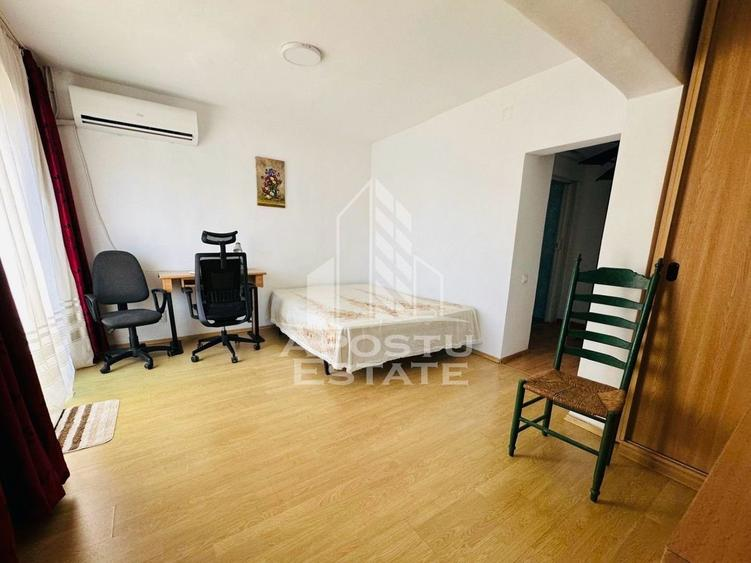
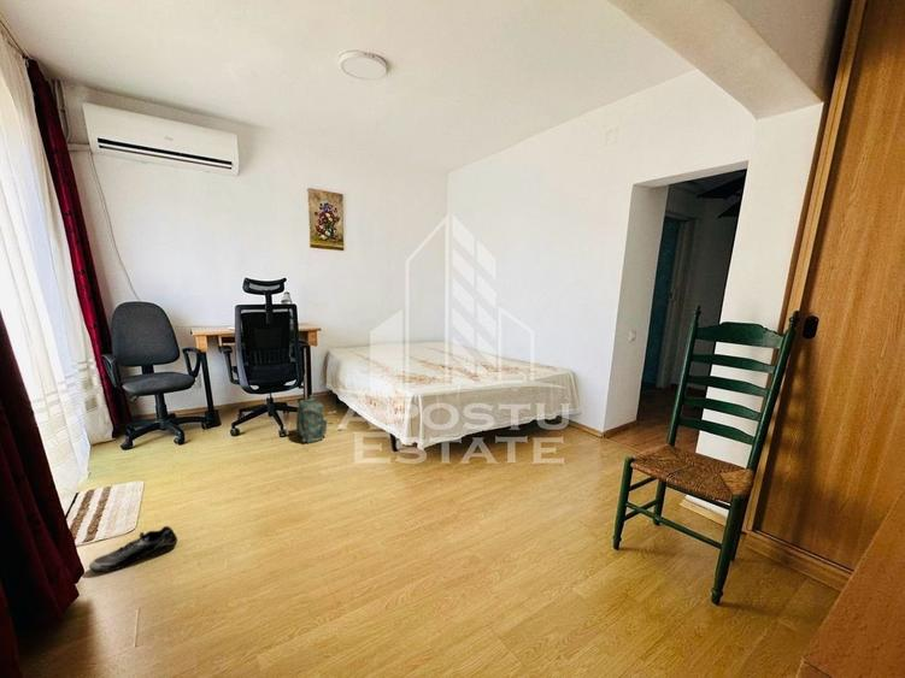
+ backpack (315, 413)
+ shoe (135, 544)
